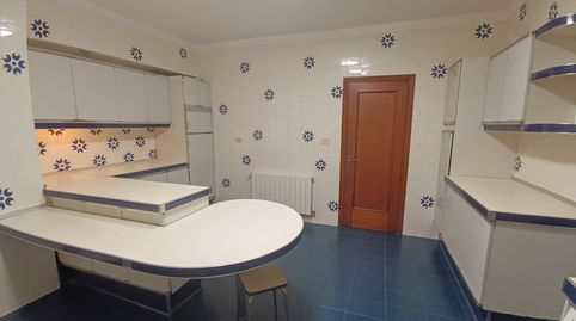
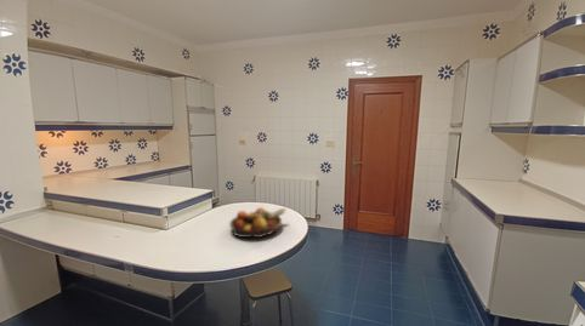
+ fruit bowl (256, 218)
